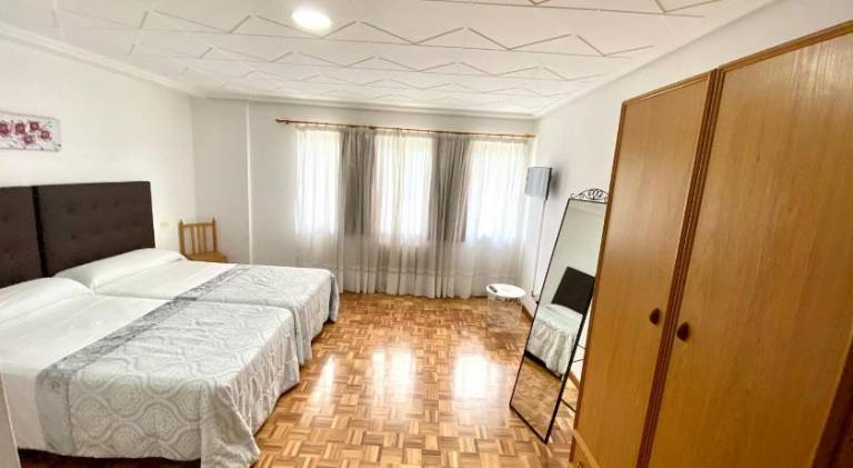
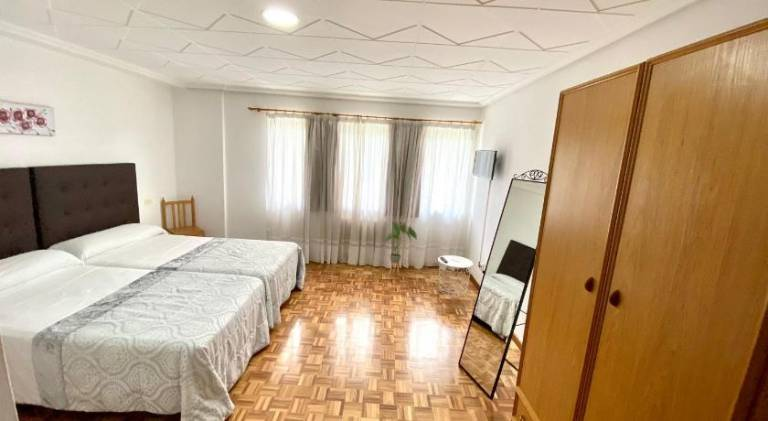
+ house plant (397, 246)
